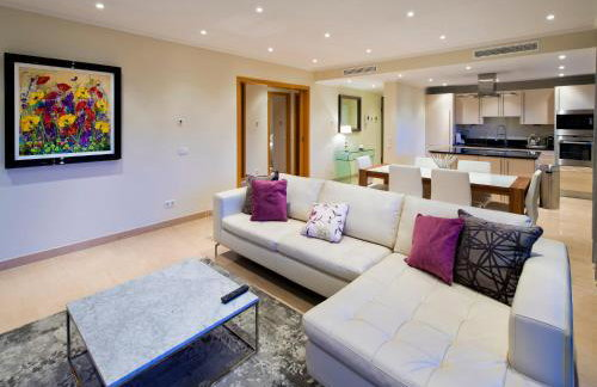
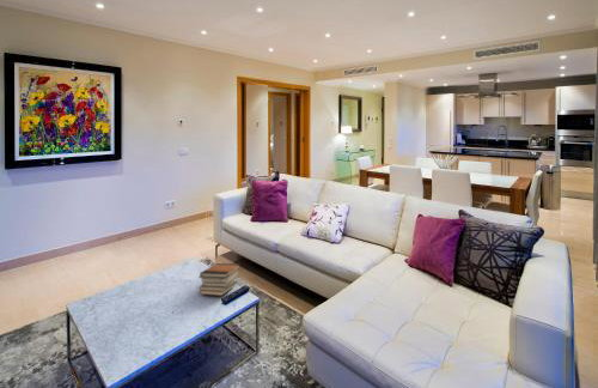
+ book stack (220, 278)
